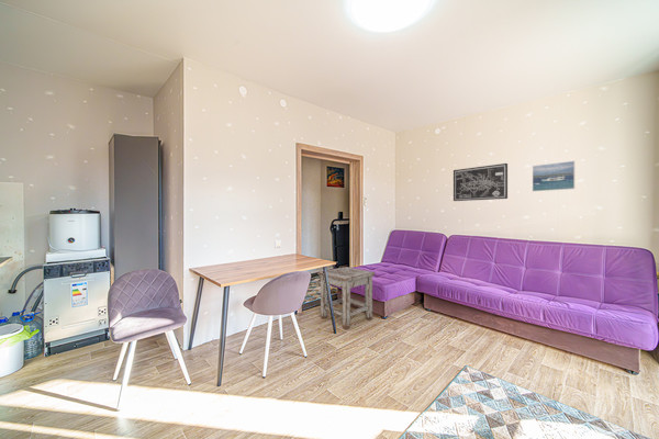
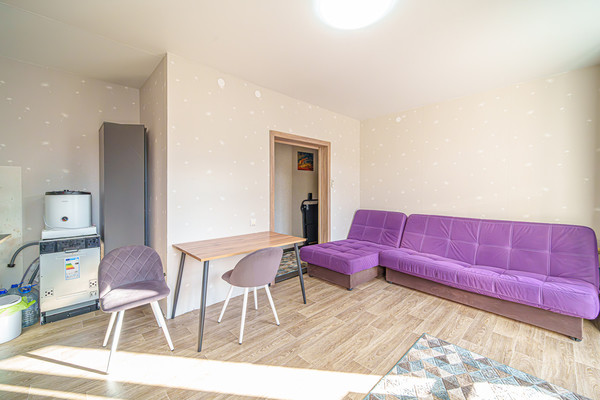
- wall art (478, 183)
- stool (346, 294)
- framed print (552, 177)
